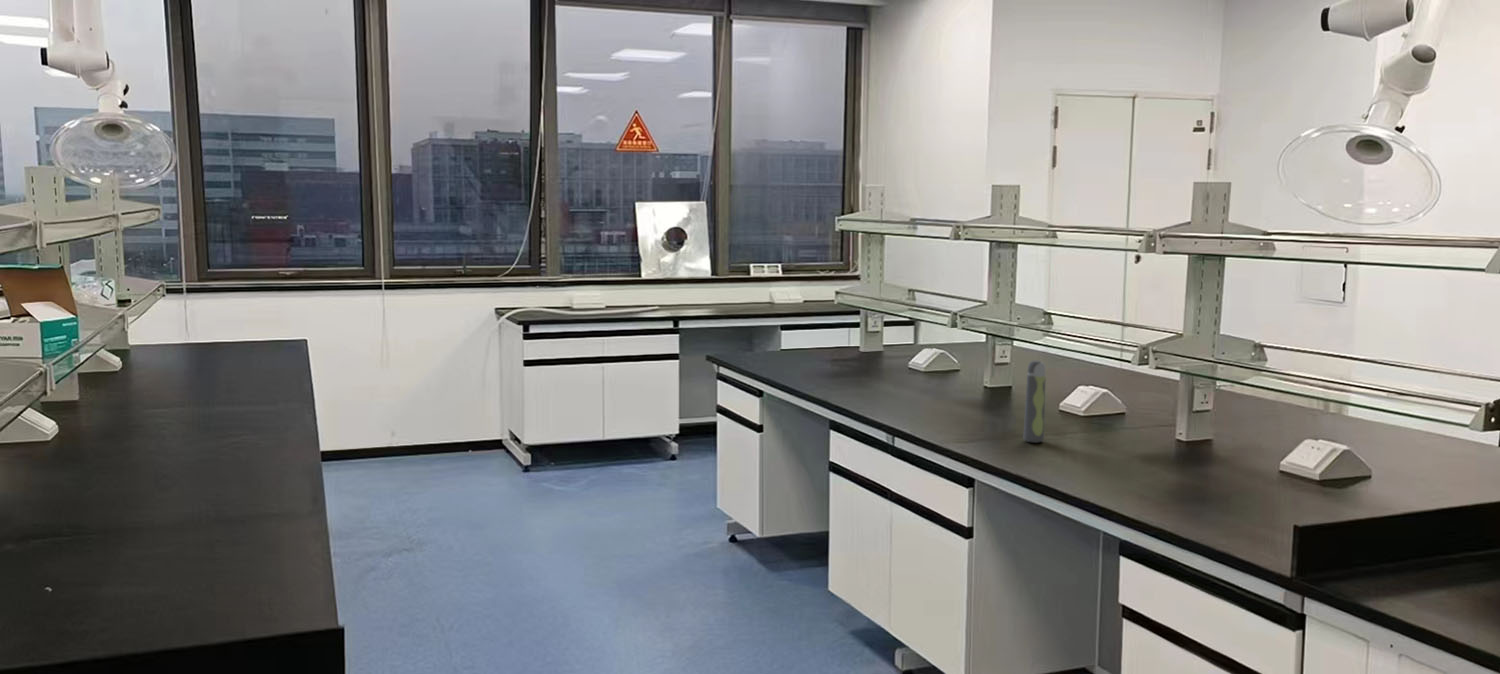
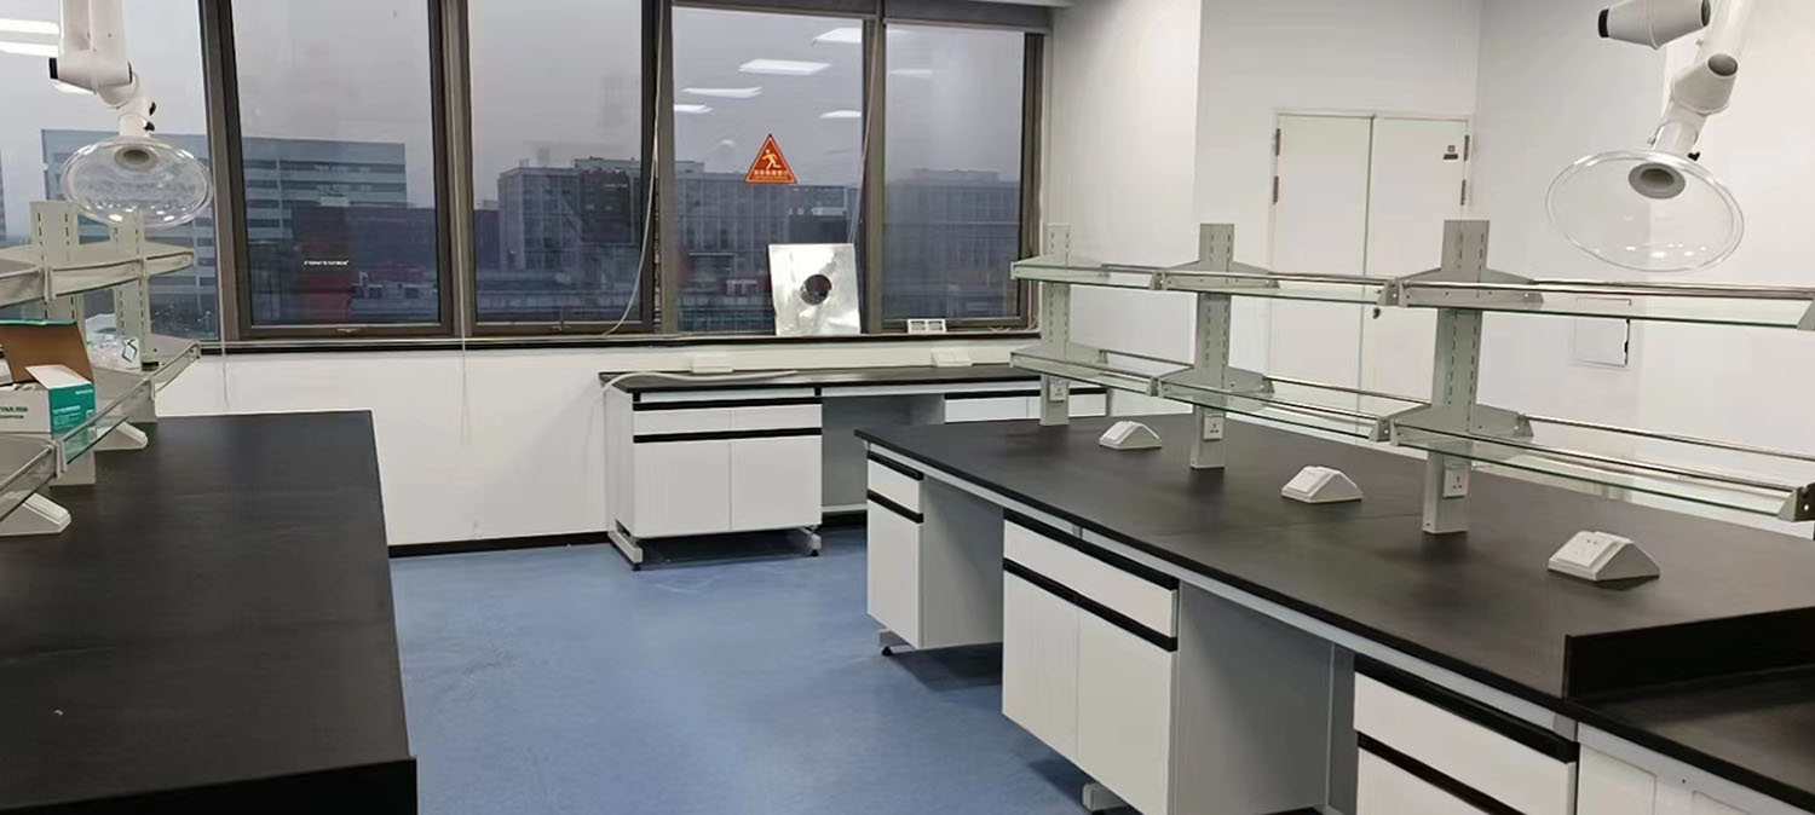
- spray bottle (1035, 401)
